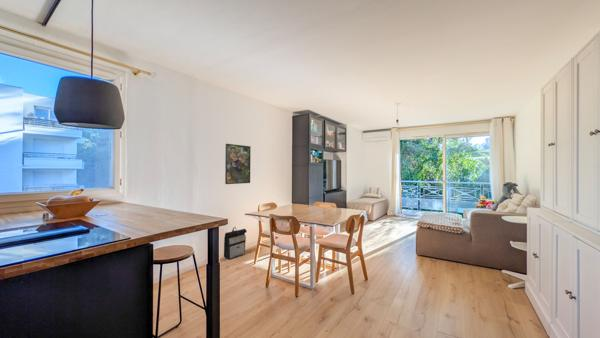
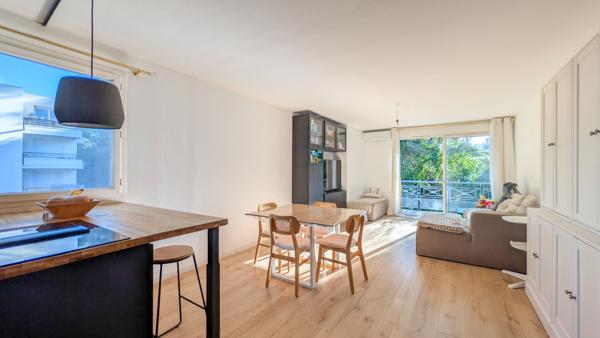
- backpack (234, 241)
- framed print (238, 164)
